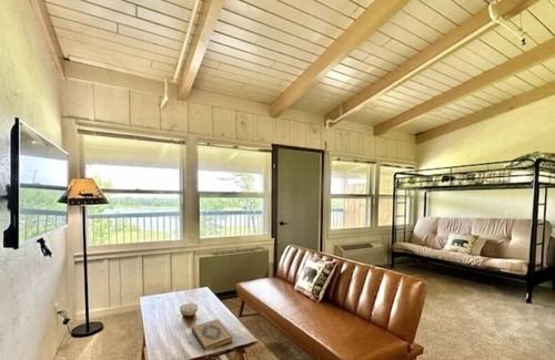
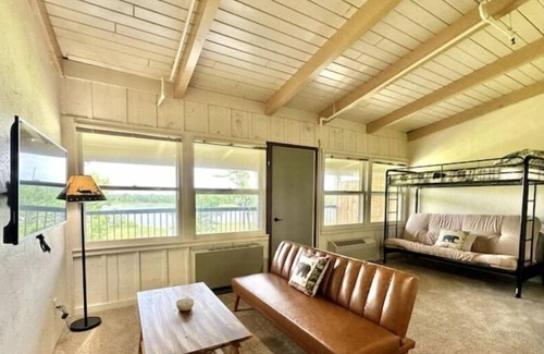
- hardback book (211, 333)
